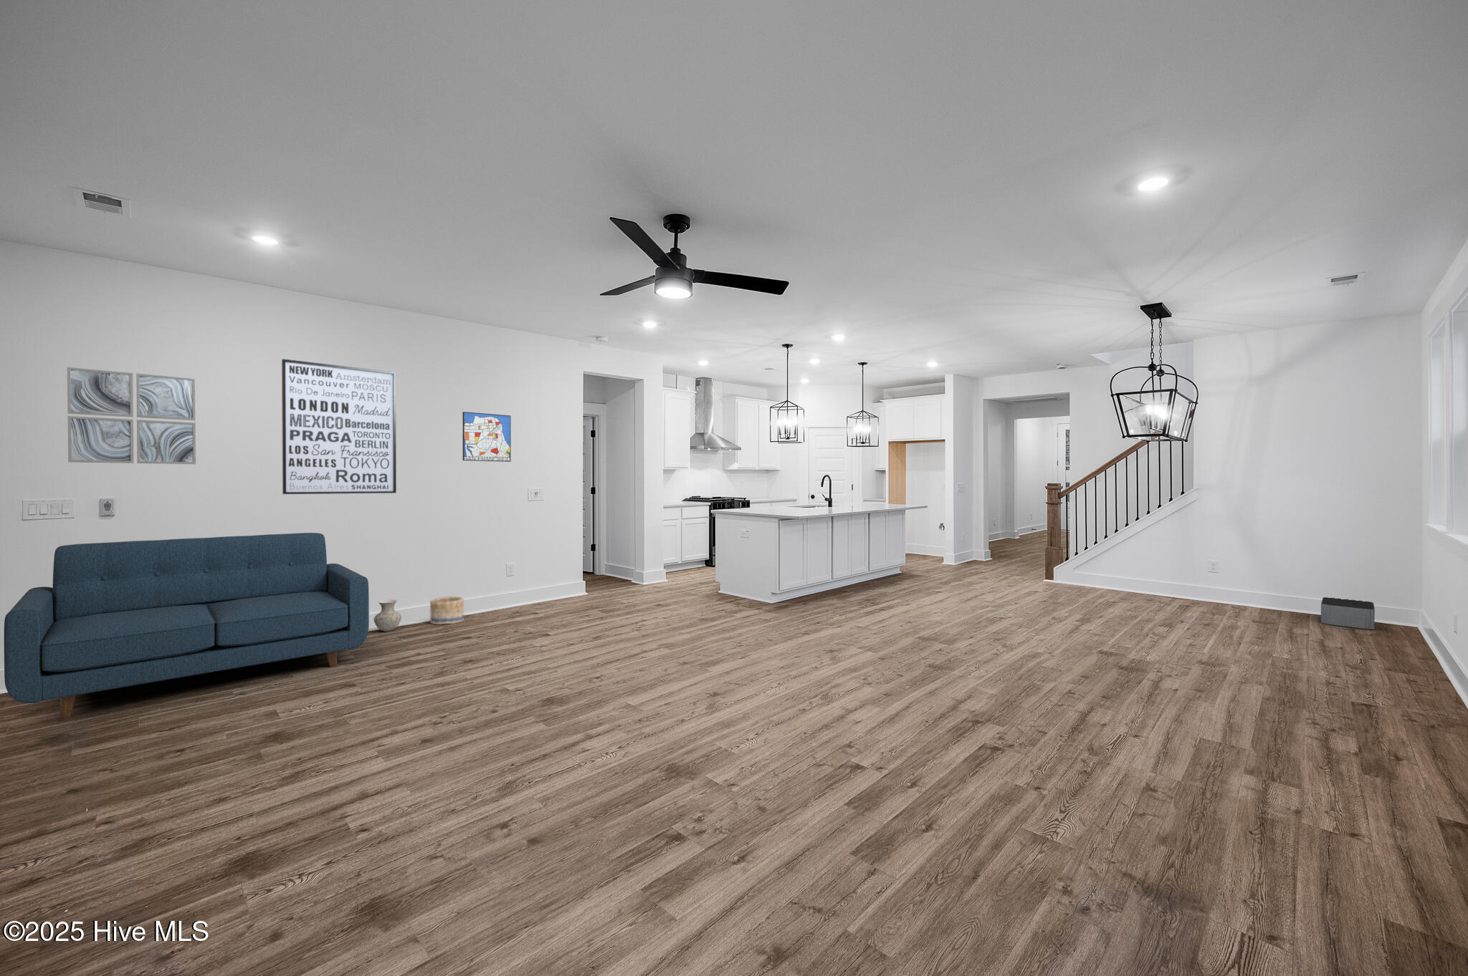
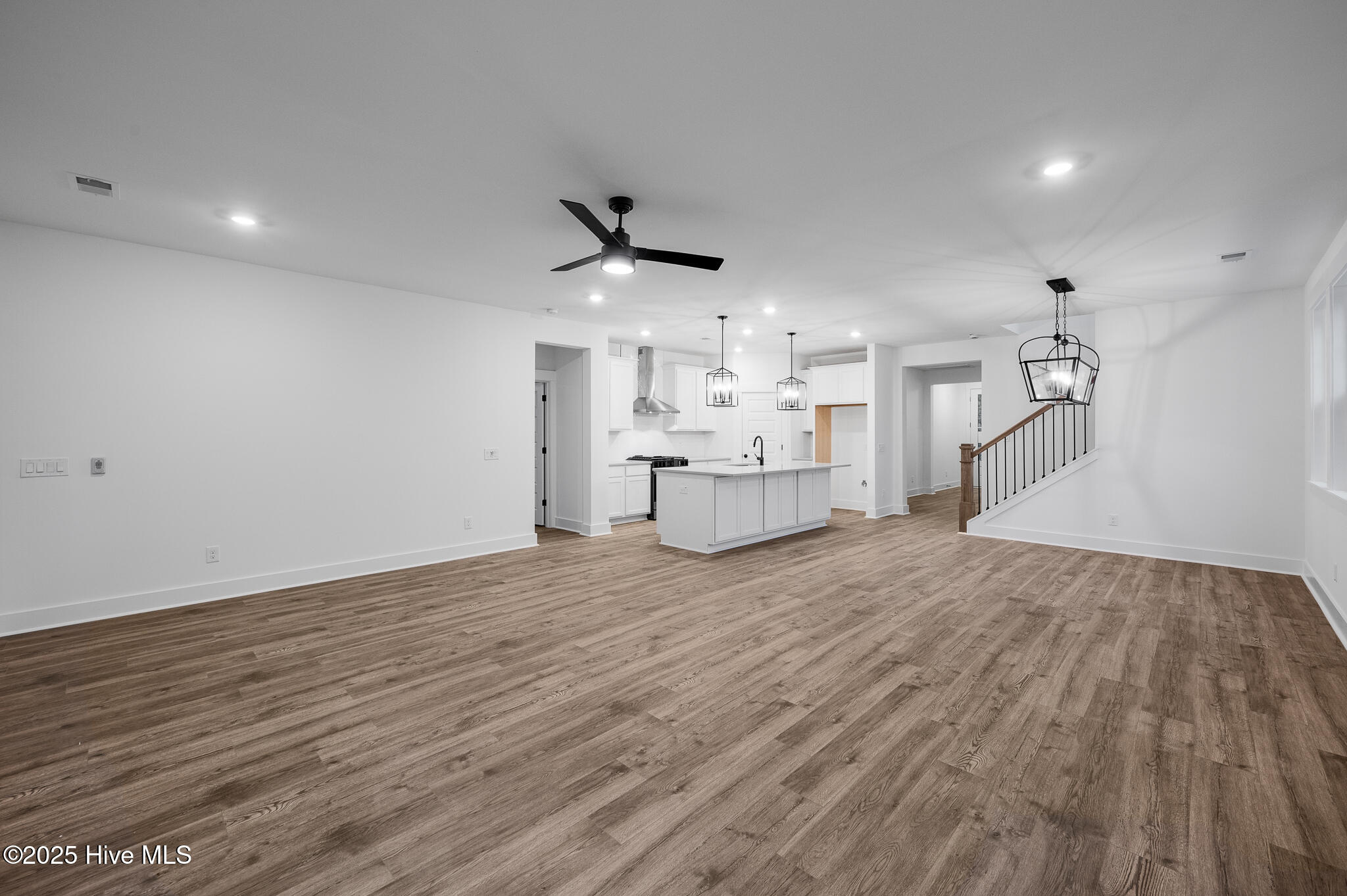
- wall art (133, 417)
- wall art (342, 429)
- sofa (209, 607)
- basket (447, 610)
- storage bin (1347, 612)
- wall art (487, 437)
- vase (387, 615)
